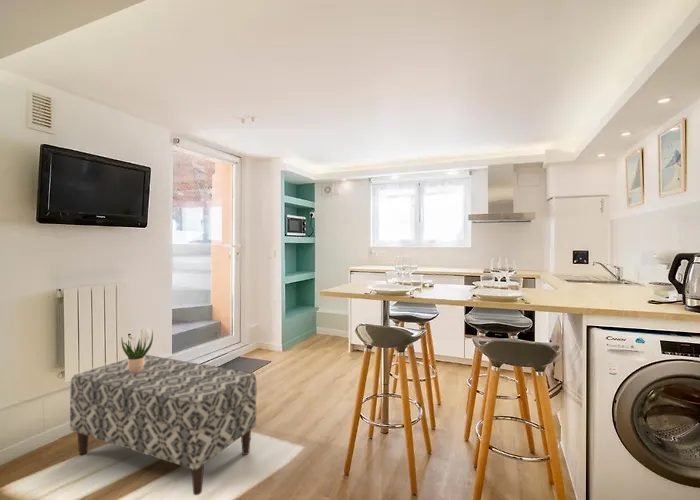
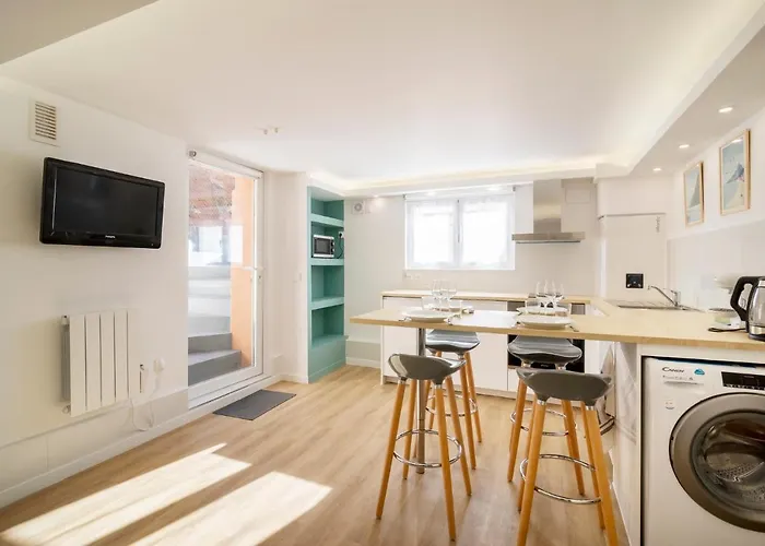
- potted plant (136, 350)
- bench (164, 413)
